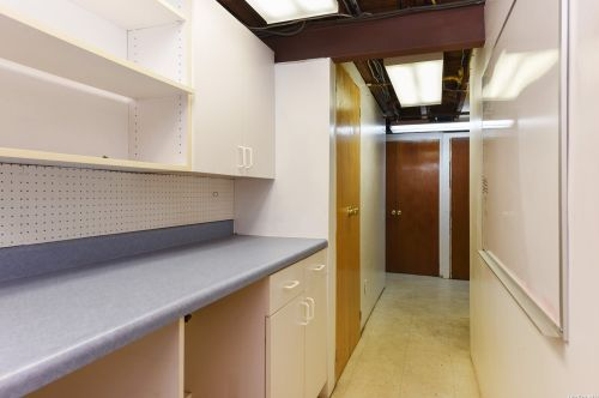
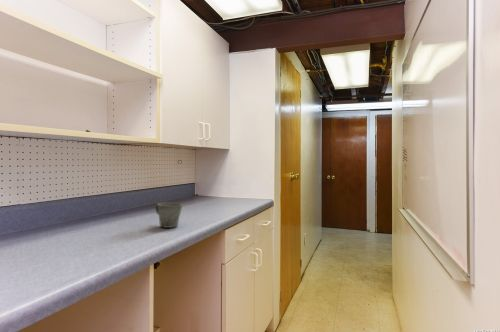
+ mug (168, 214)
